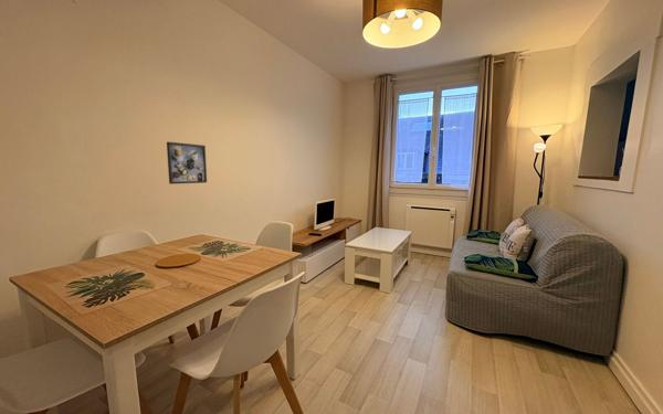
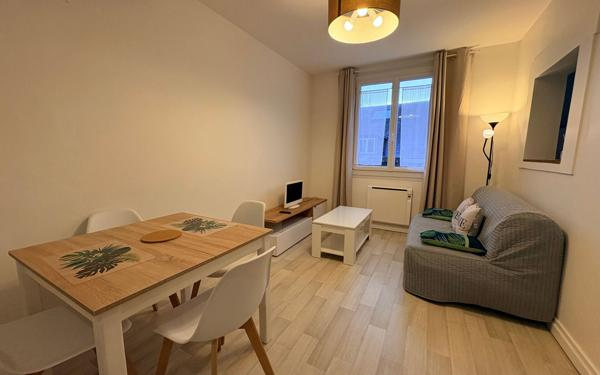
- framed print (188, 163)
